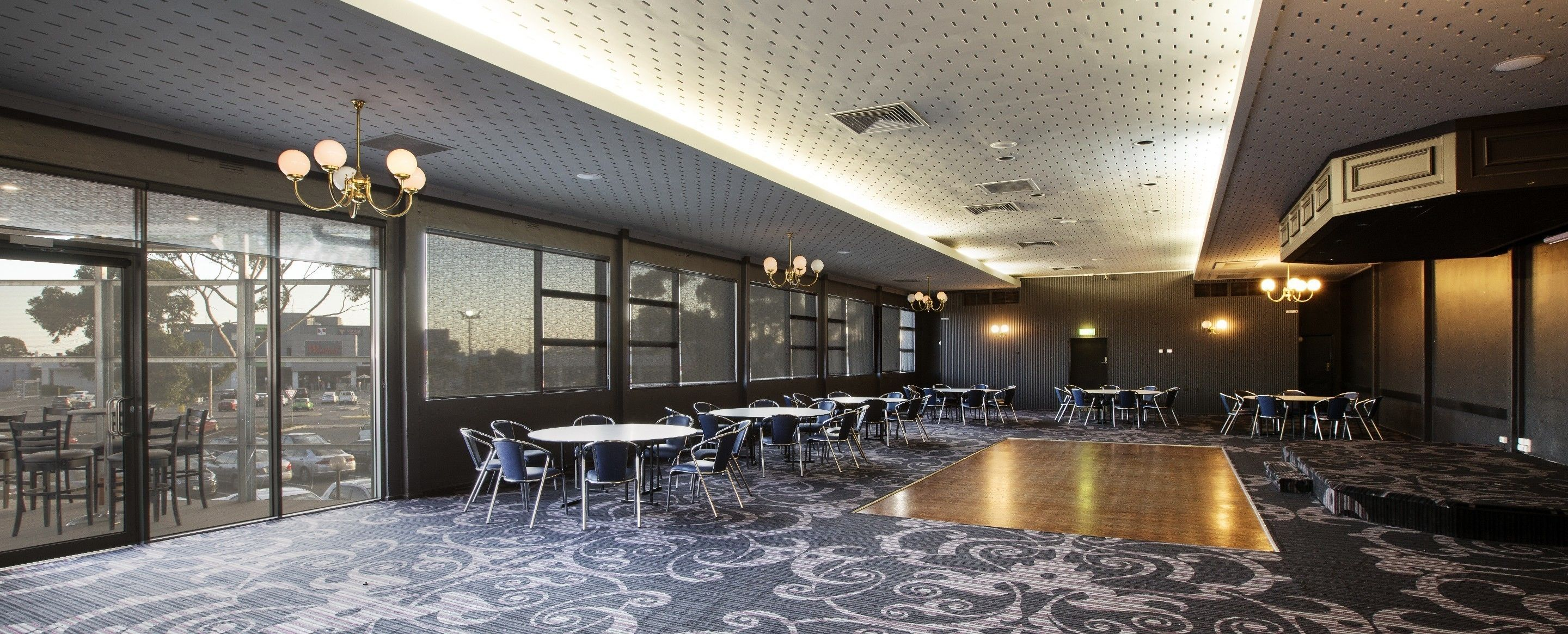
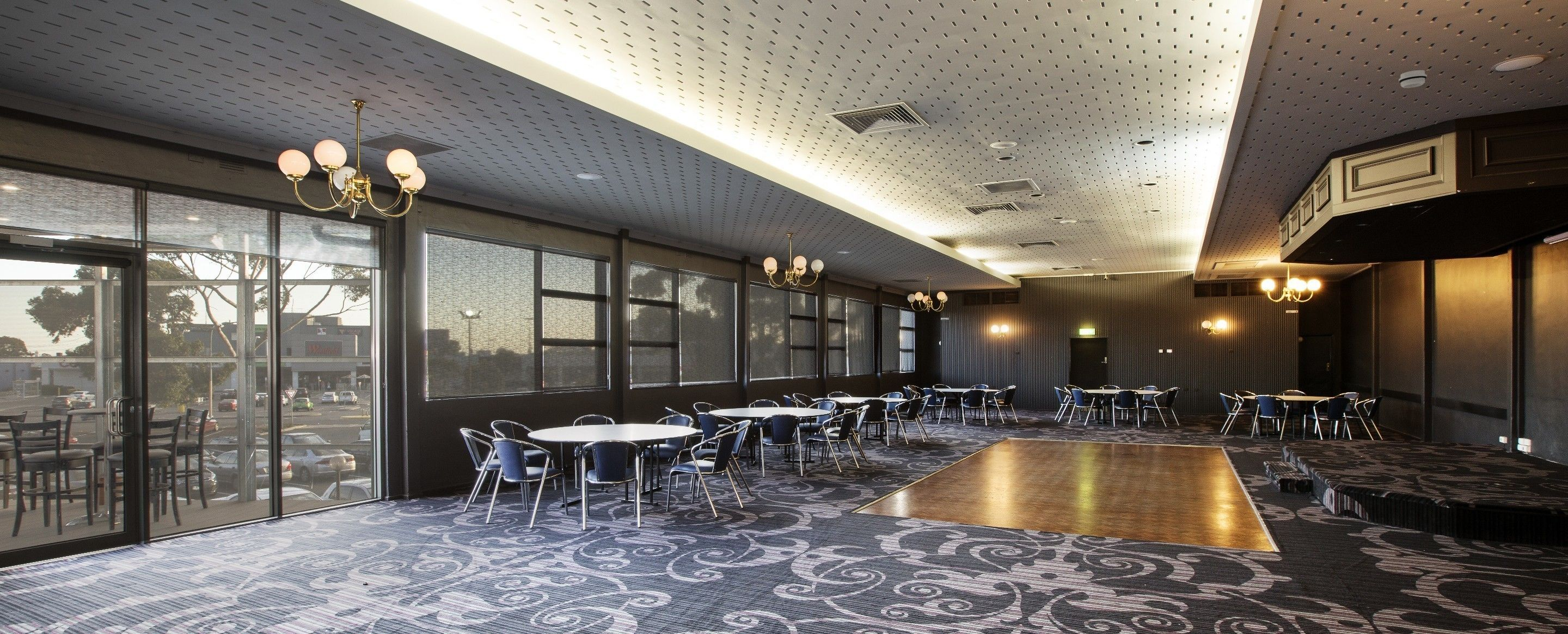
+ smoke detector (1412, 79)
